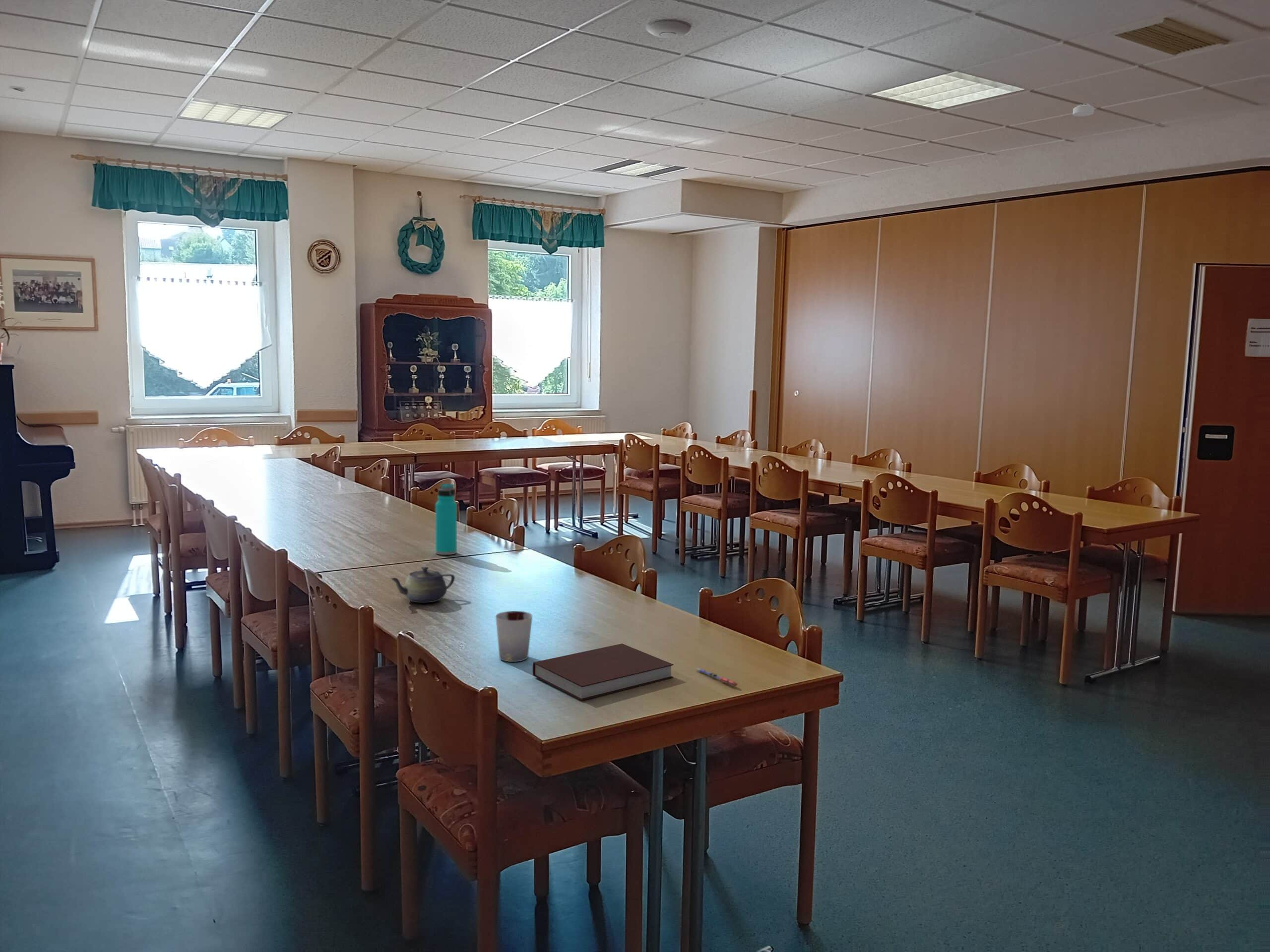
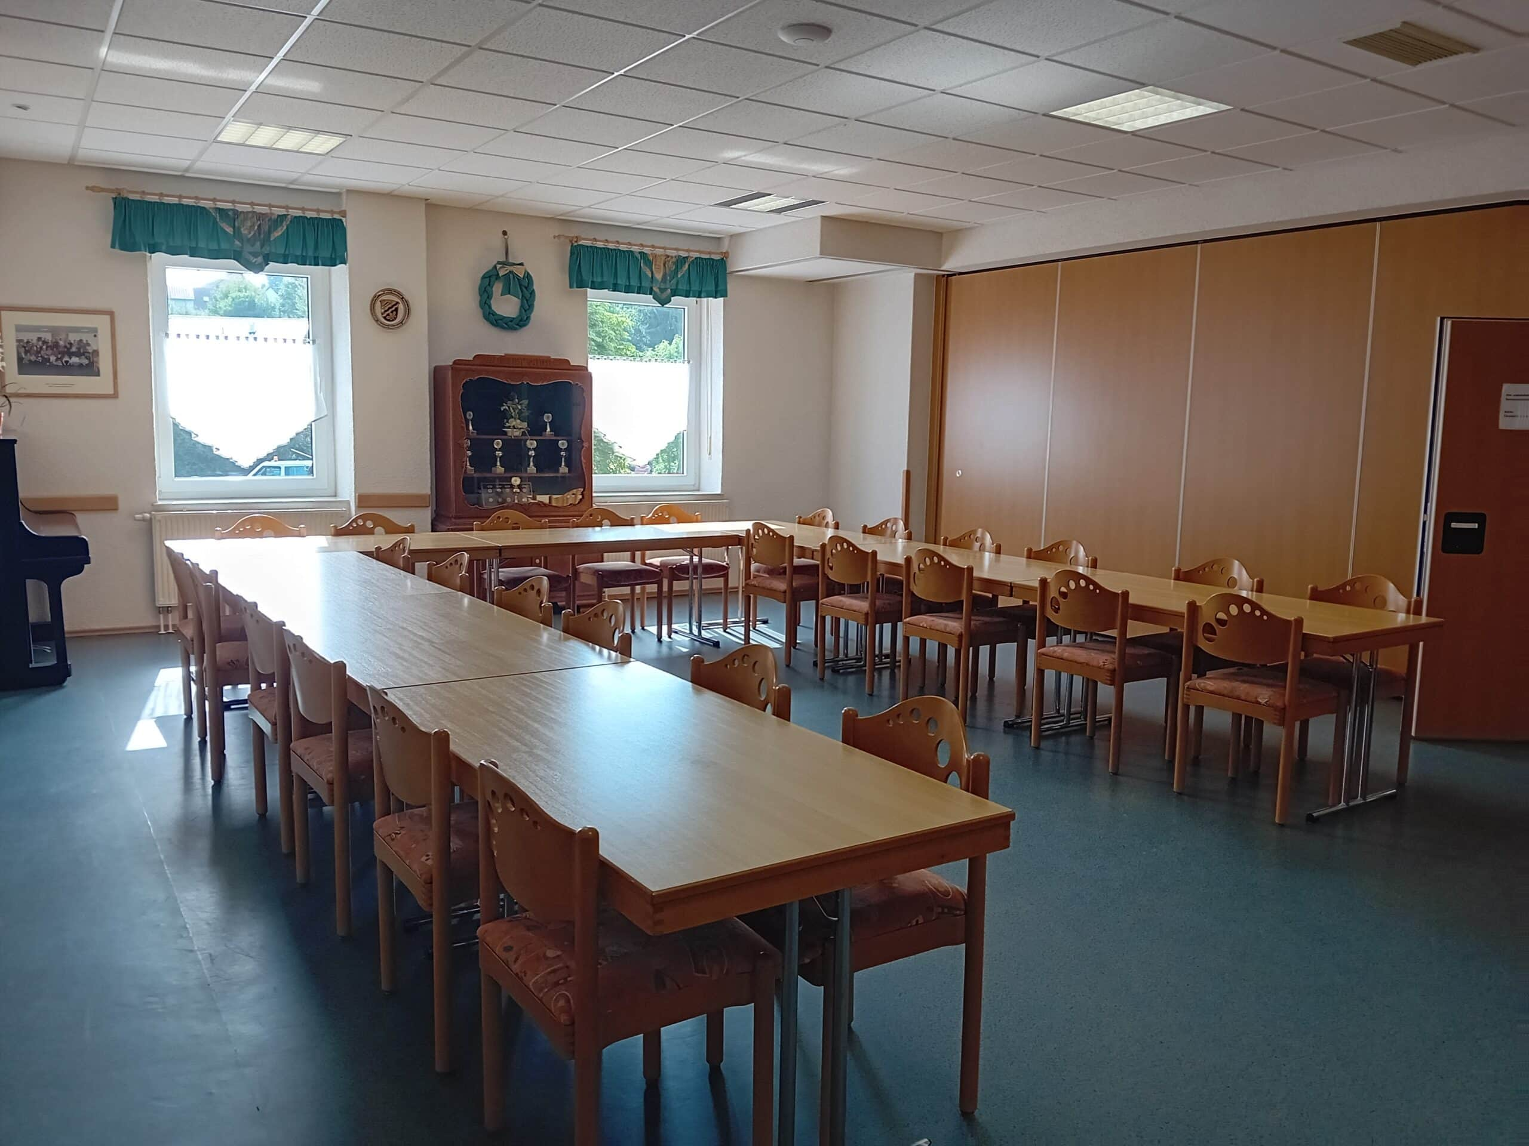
- water bottle (446, 518)
- teapot (423, 584)
- pen (716, 676)
- smoke detector (1083, 109)
- cup (510, 635)
- notebook (603, 670)
